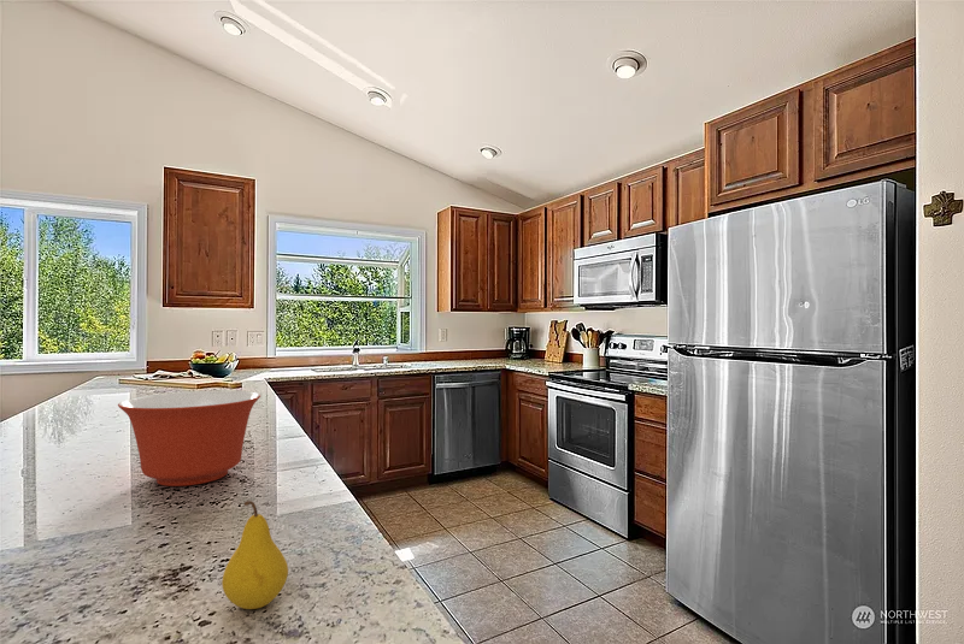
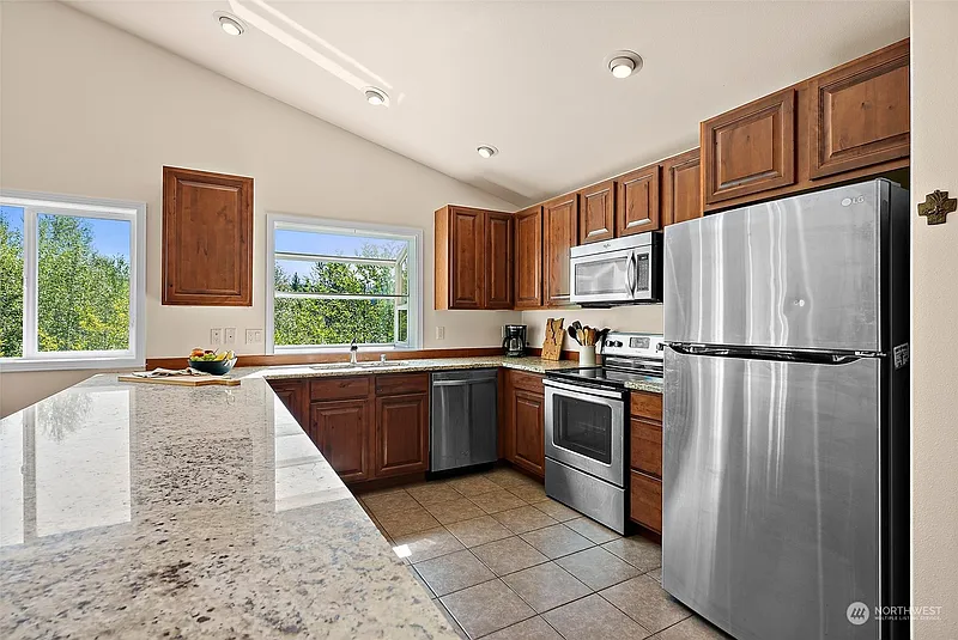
- fruit (255, 548)
- mixing bowl (193, 437)
